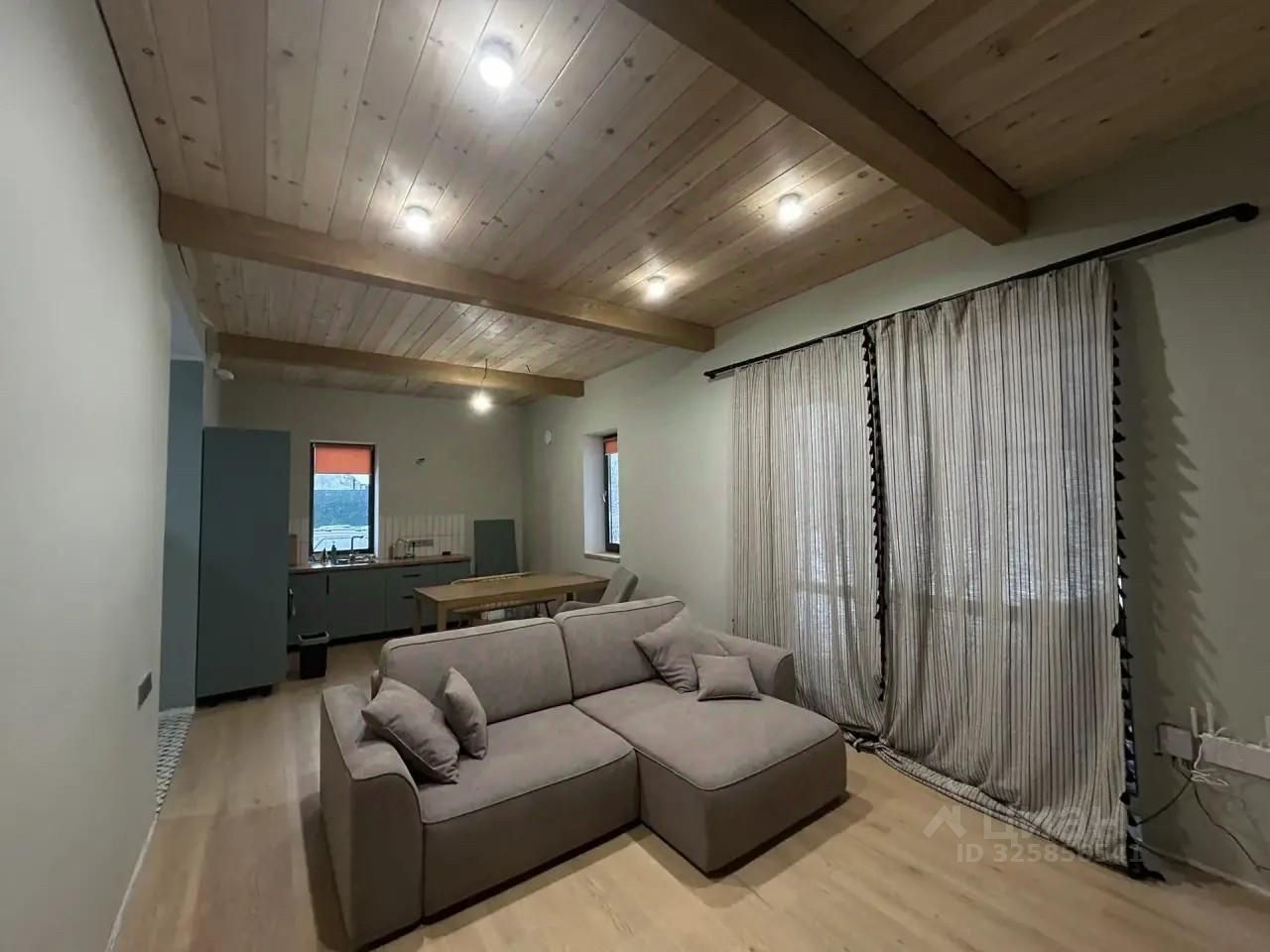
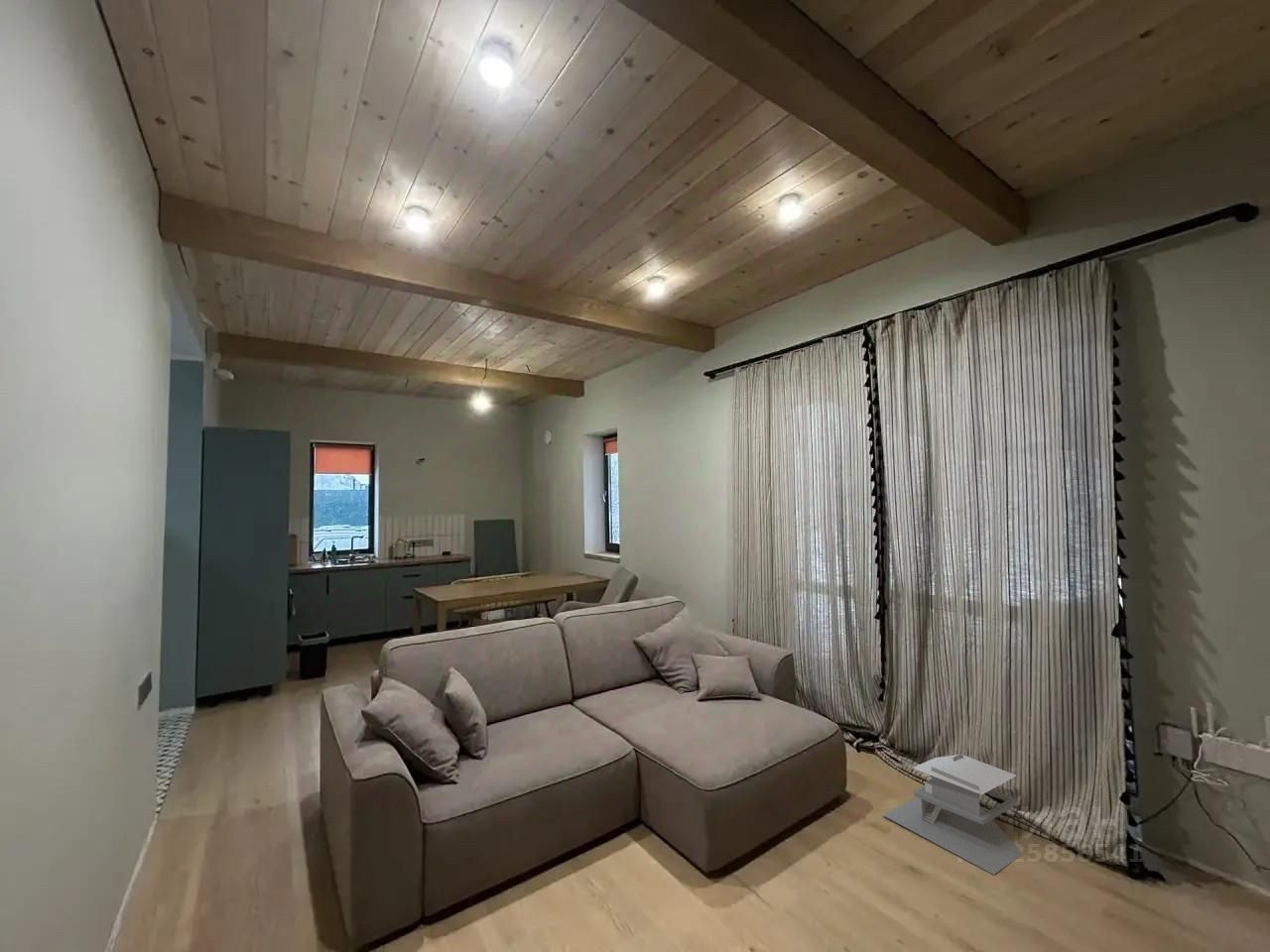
+ architectural model (964, 795)
